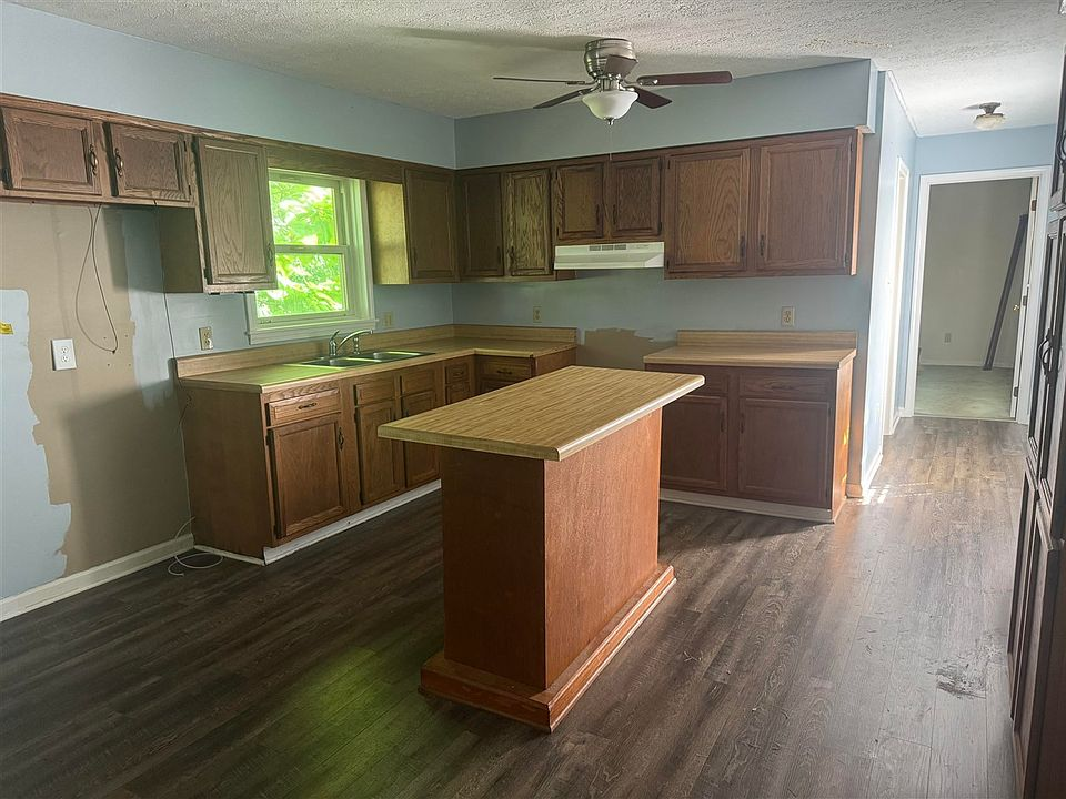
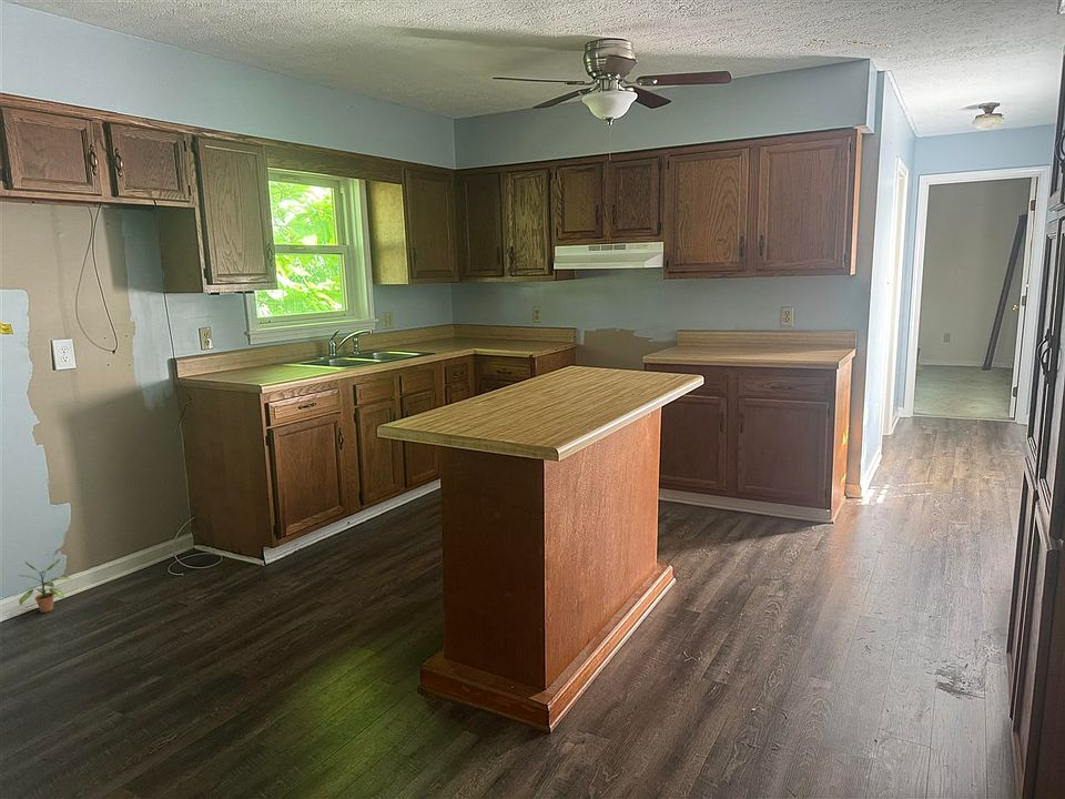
+ potted plant (38, 579)
